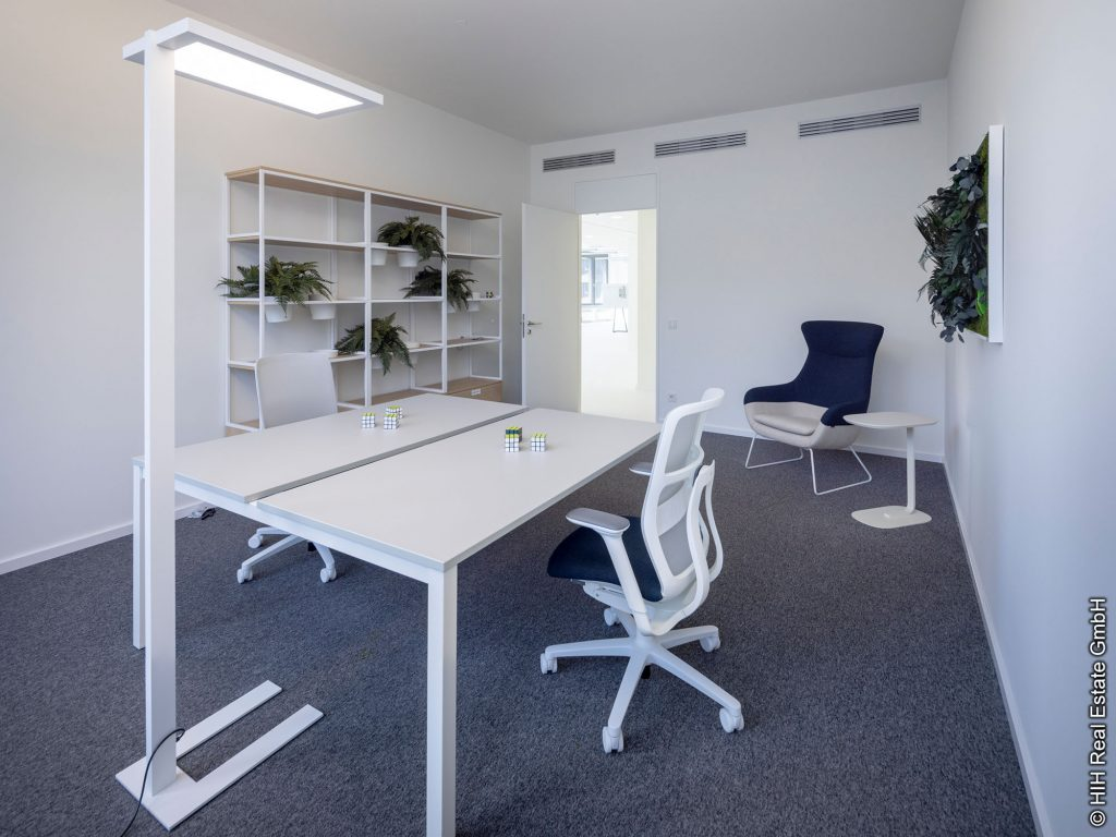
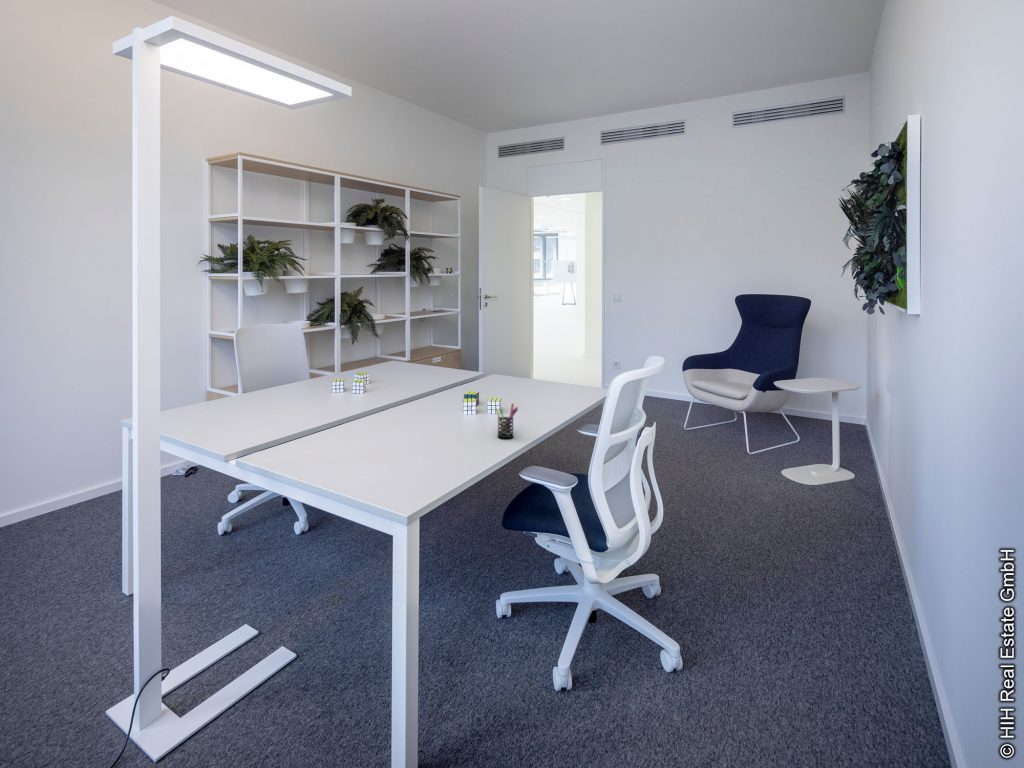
+ pen holder (505, 419)
